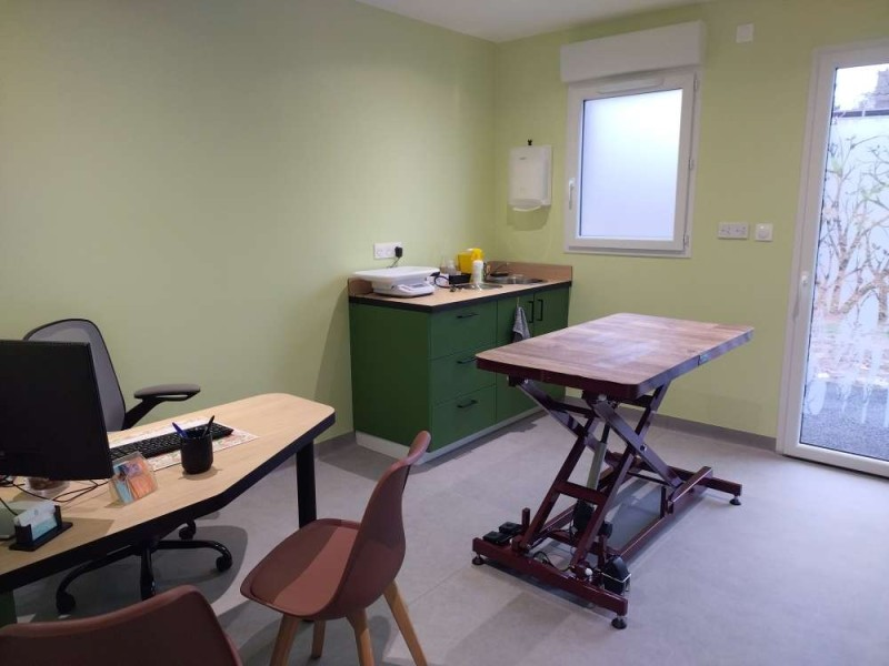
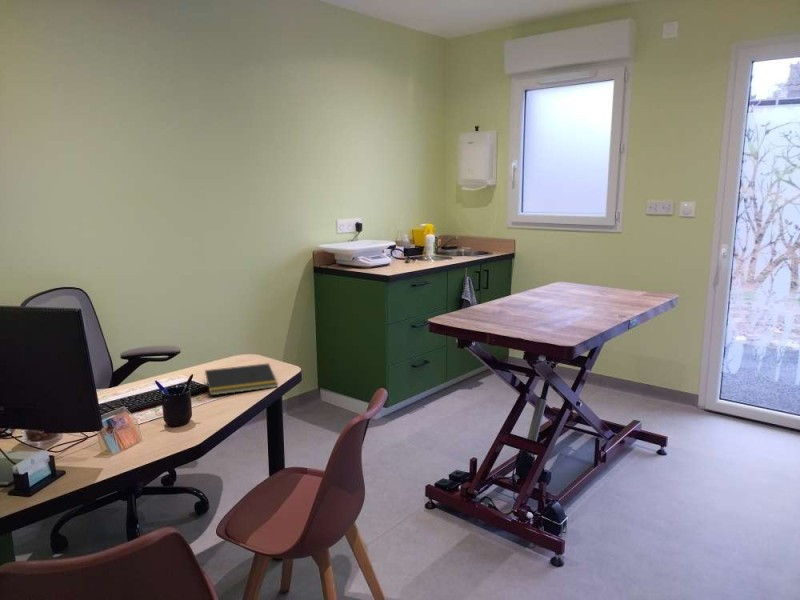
+ notepad (241, 378)
